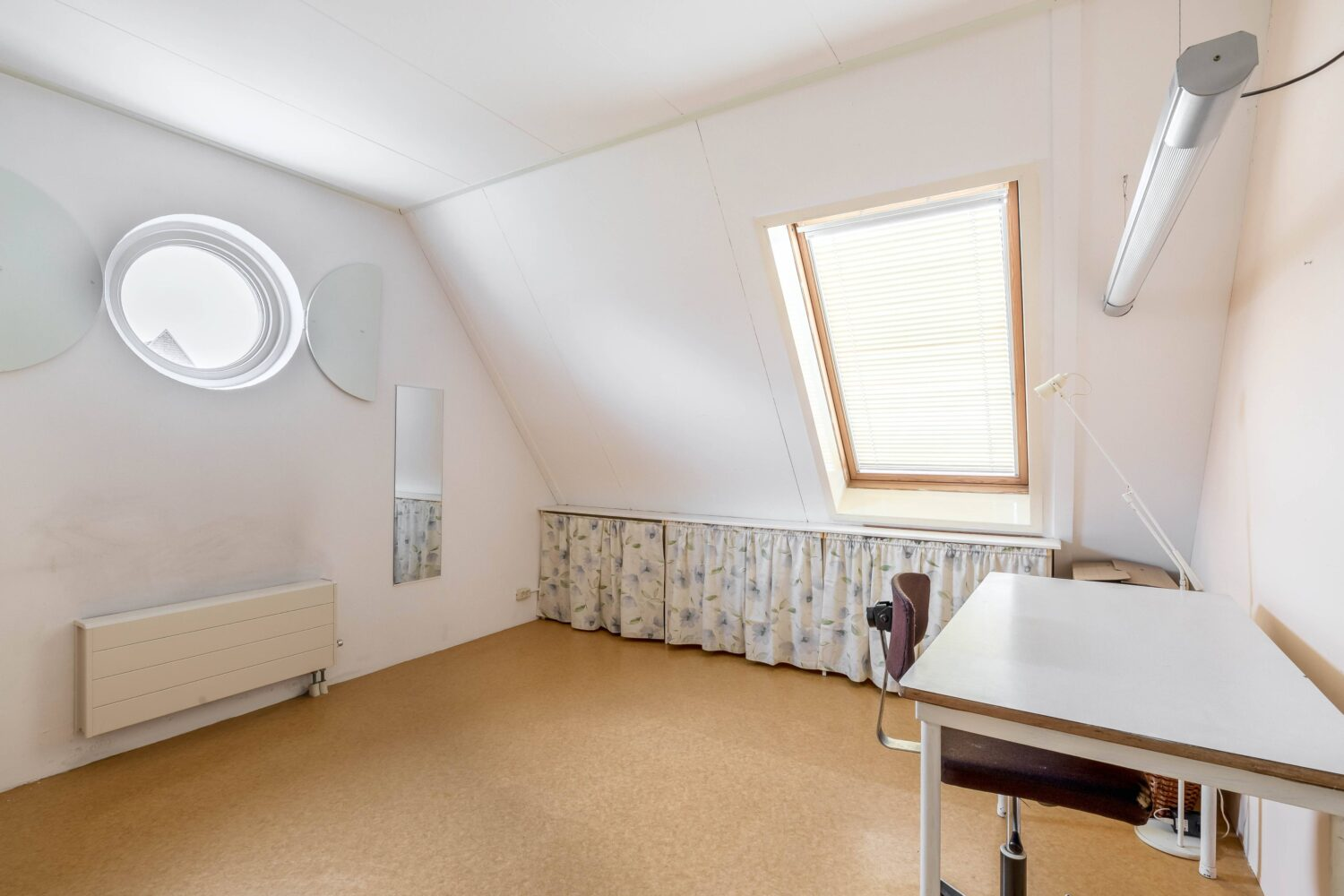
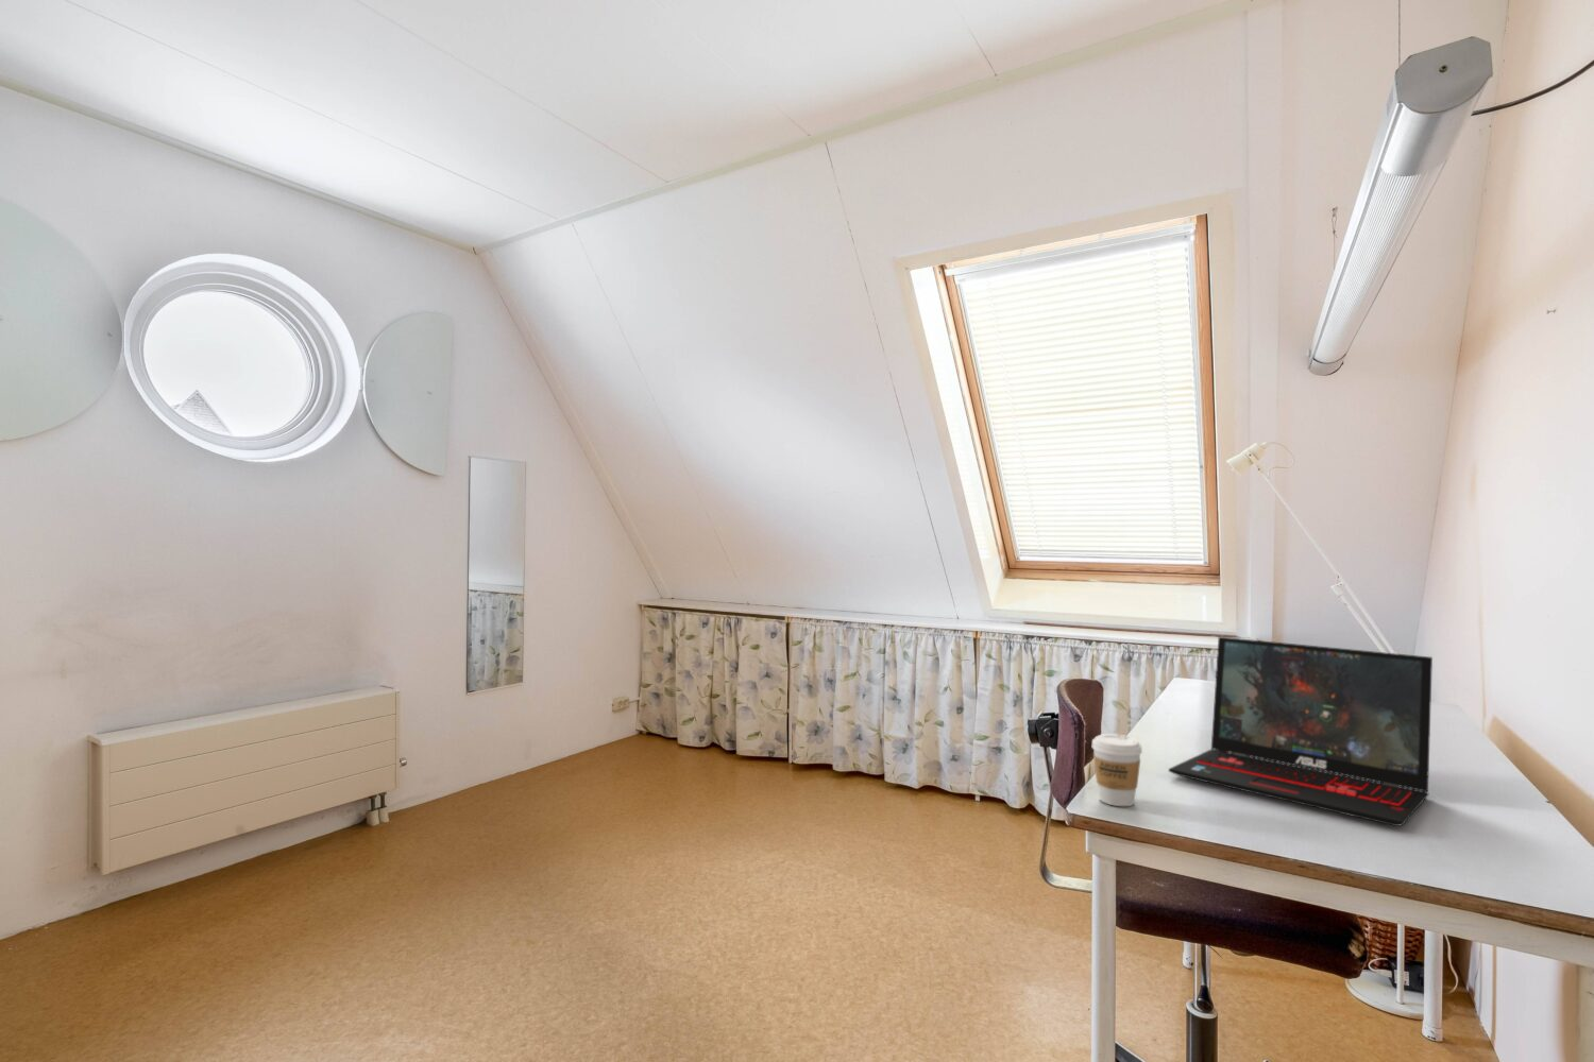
+ coffee cup (1116, 769)
+ laptop (1295, 718)
